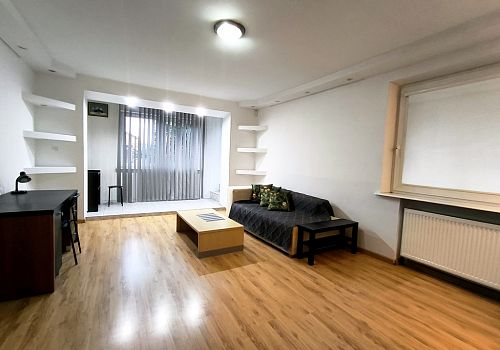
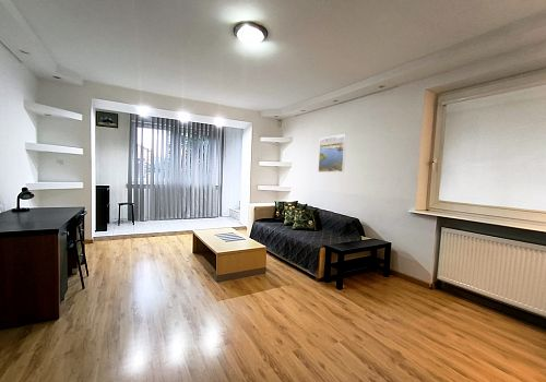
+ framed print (331, 154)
